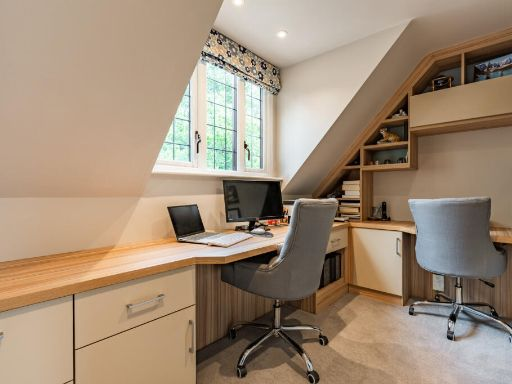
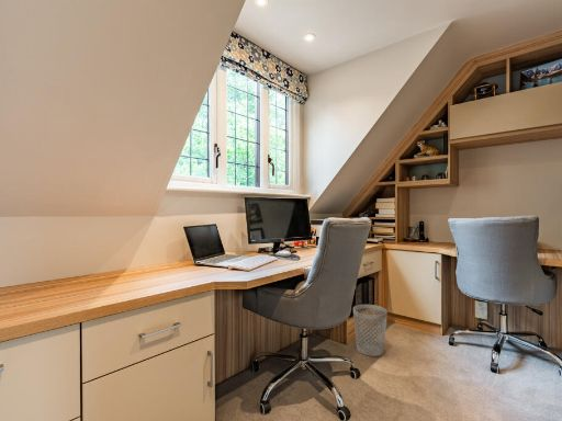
+ wastebasket (370, 329)
